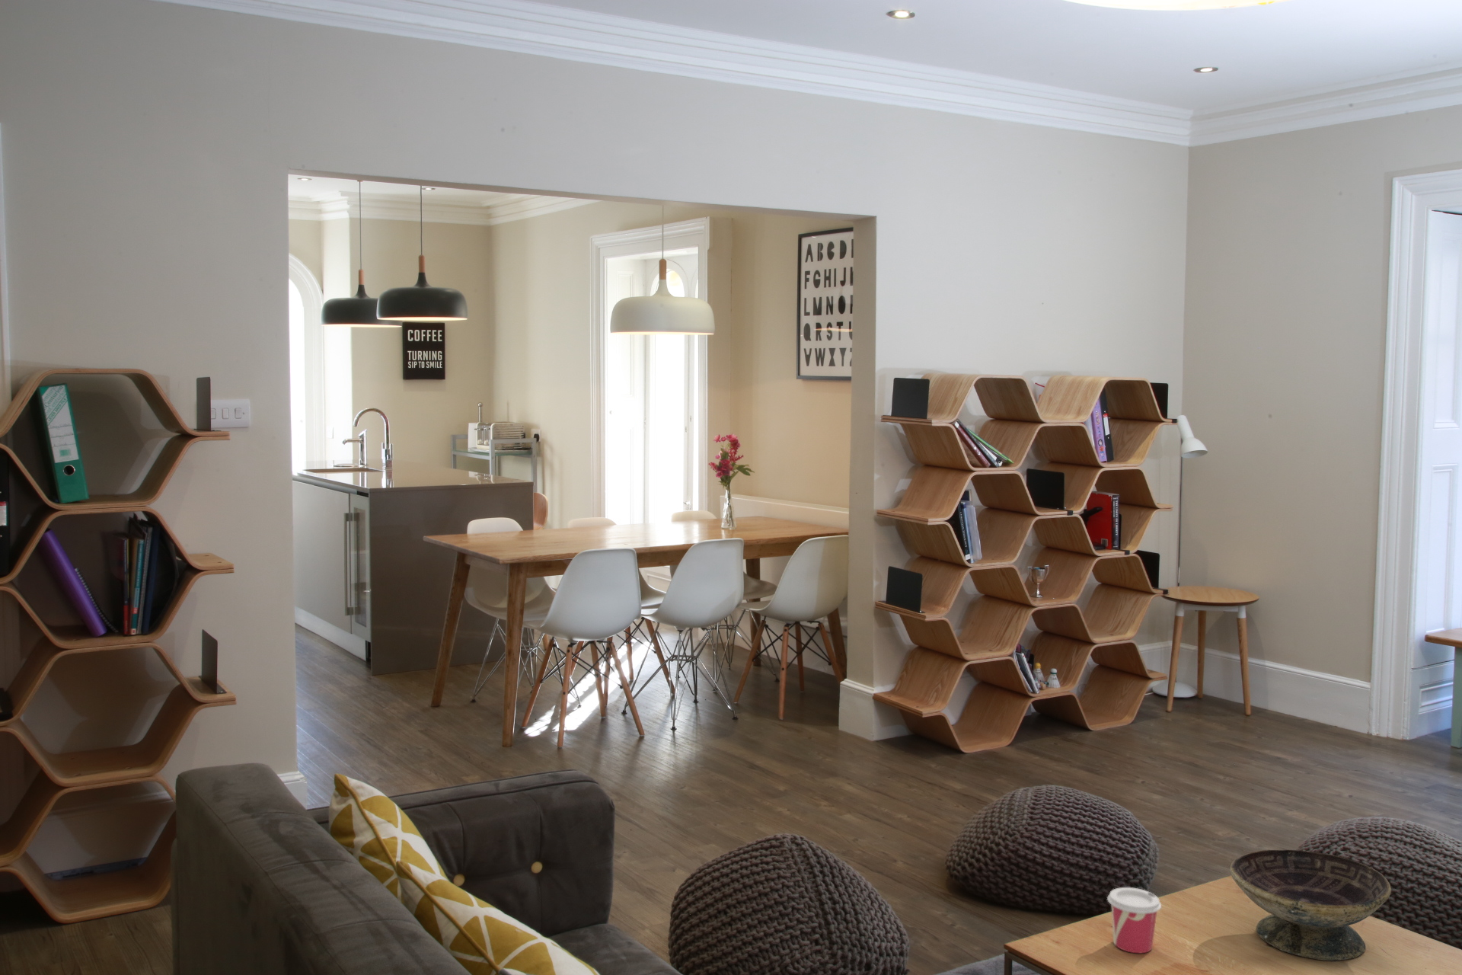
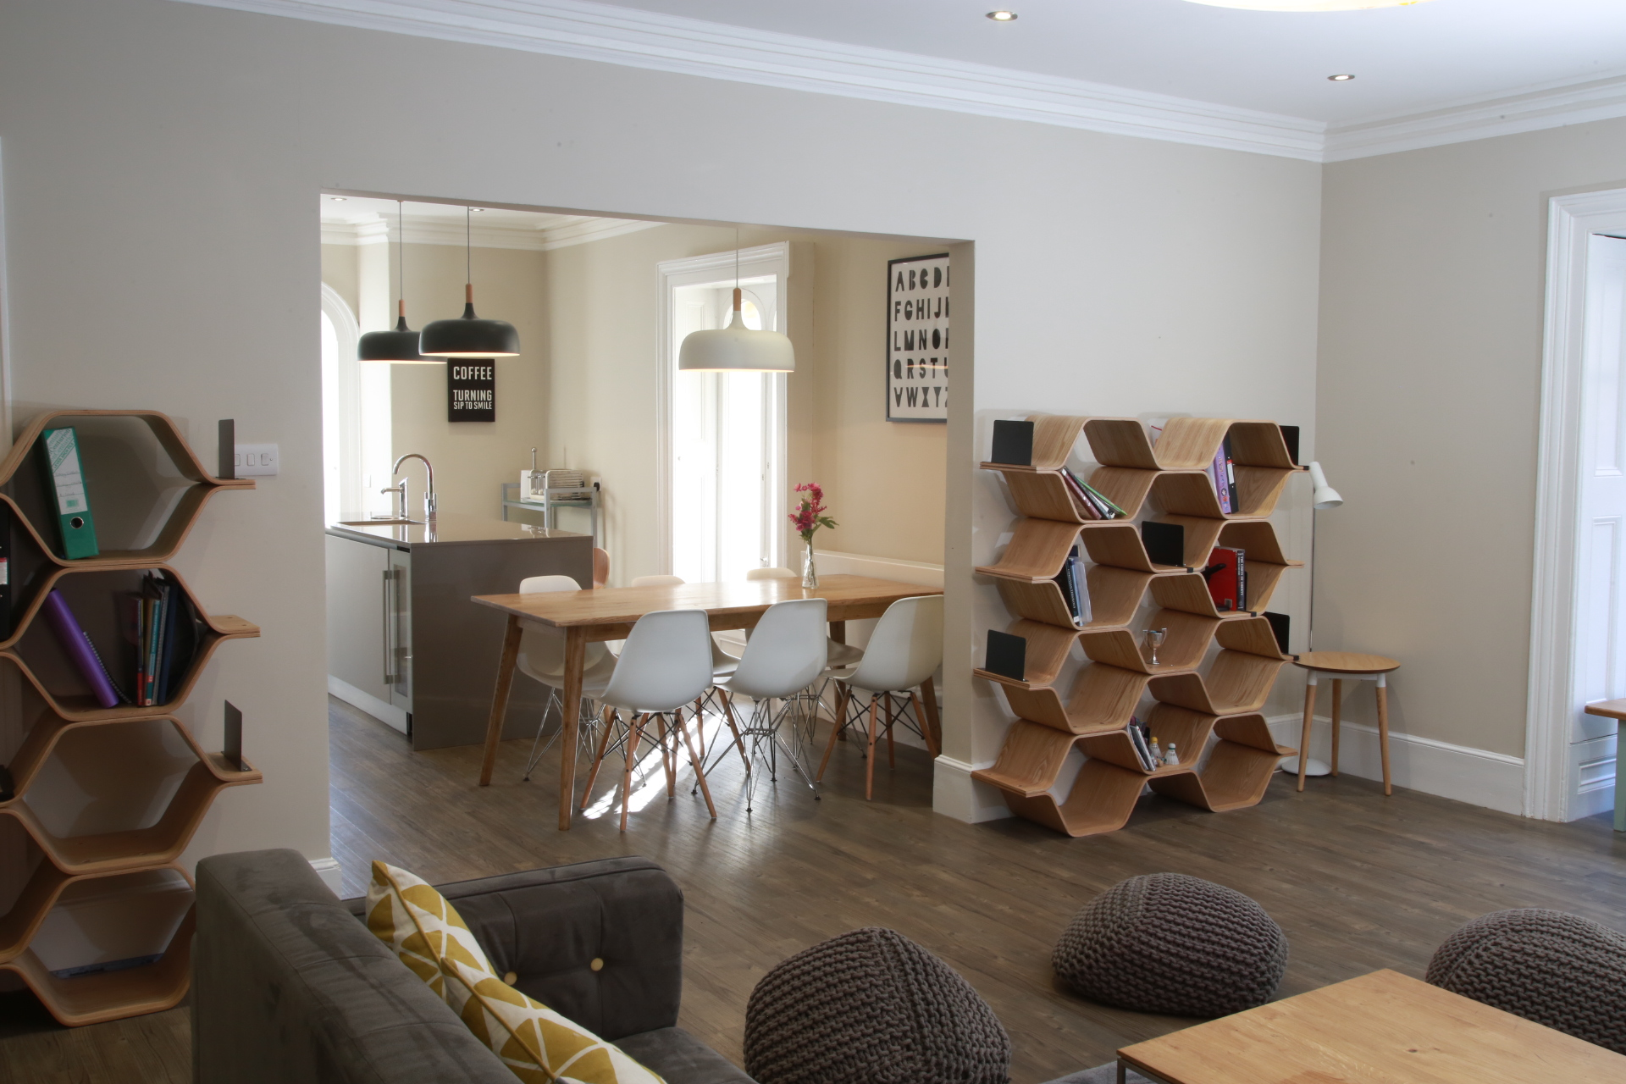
- cup (1133, 921)
- decorative bowl (1306, 905)
